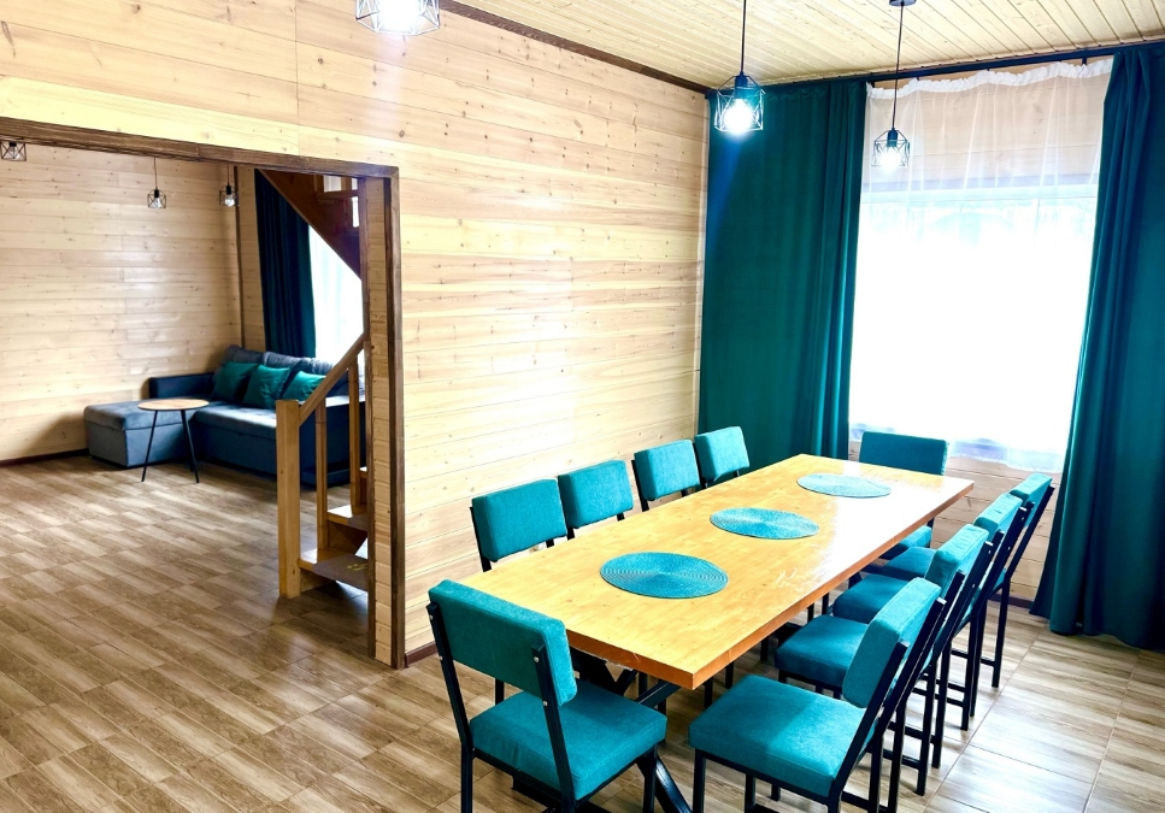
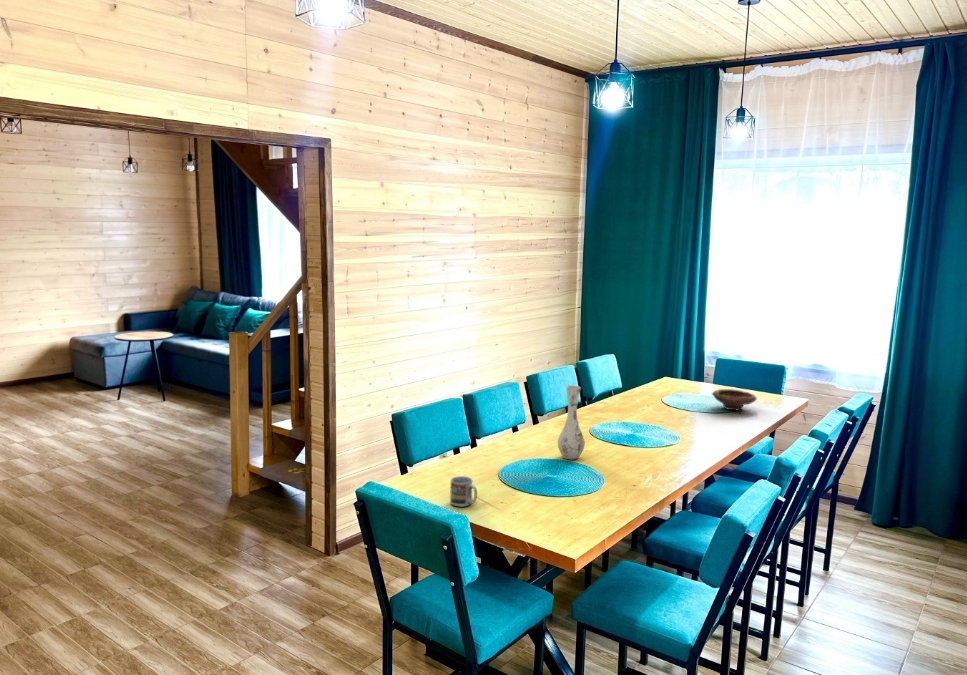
+ cup (464, 492)
+ vase (571, 422)
+ bowl (733, 400)
